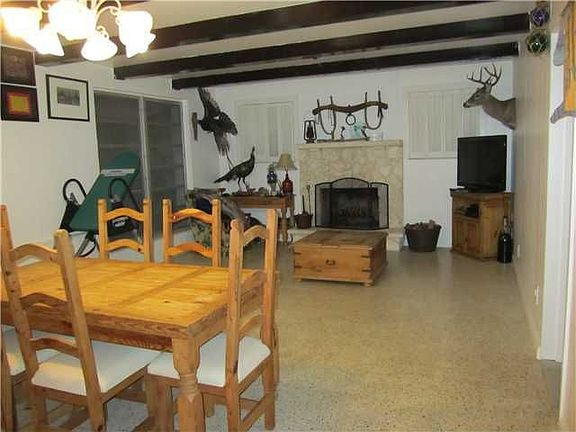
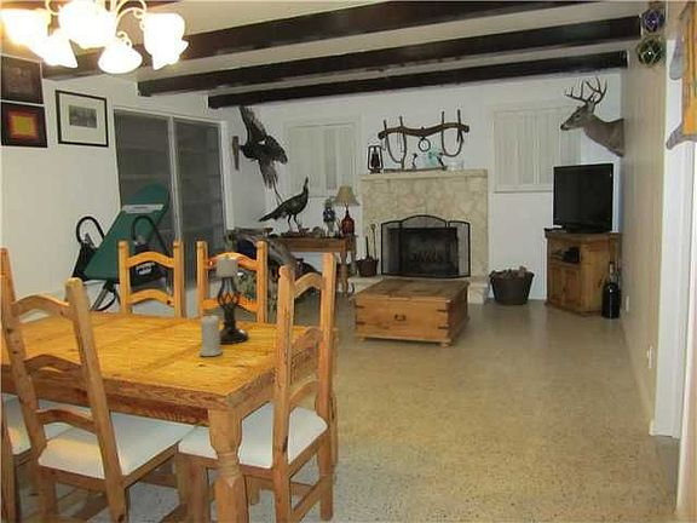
+ candle holder (229, 297)
+ candle (209, 334)
